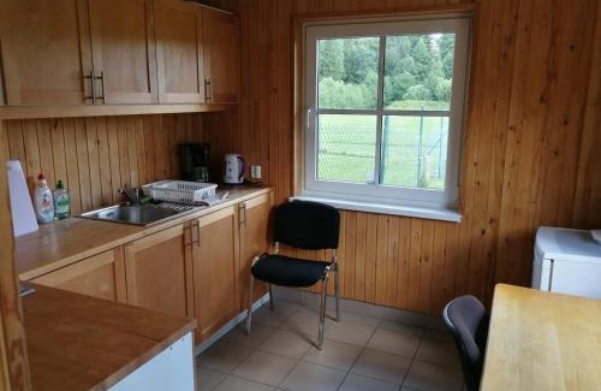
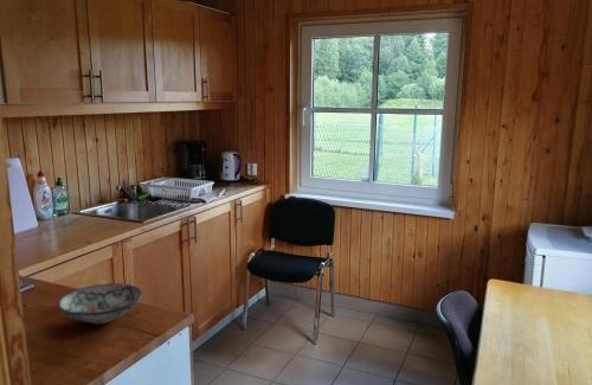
+ bowl (101, 308)
